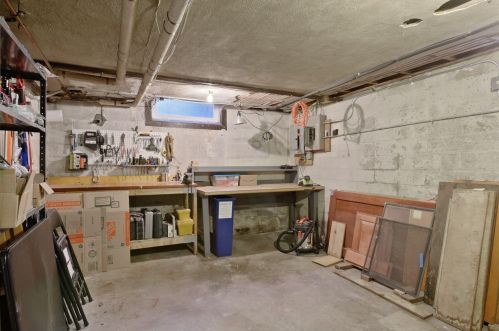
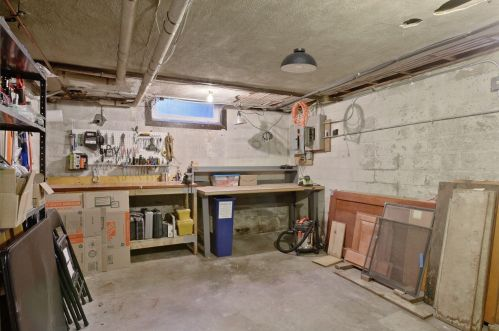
+ light fixture (298, 59)
